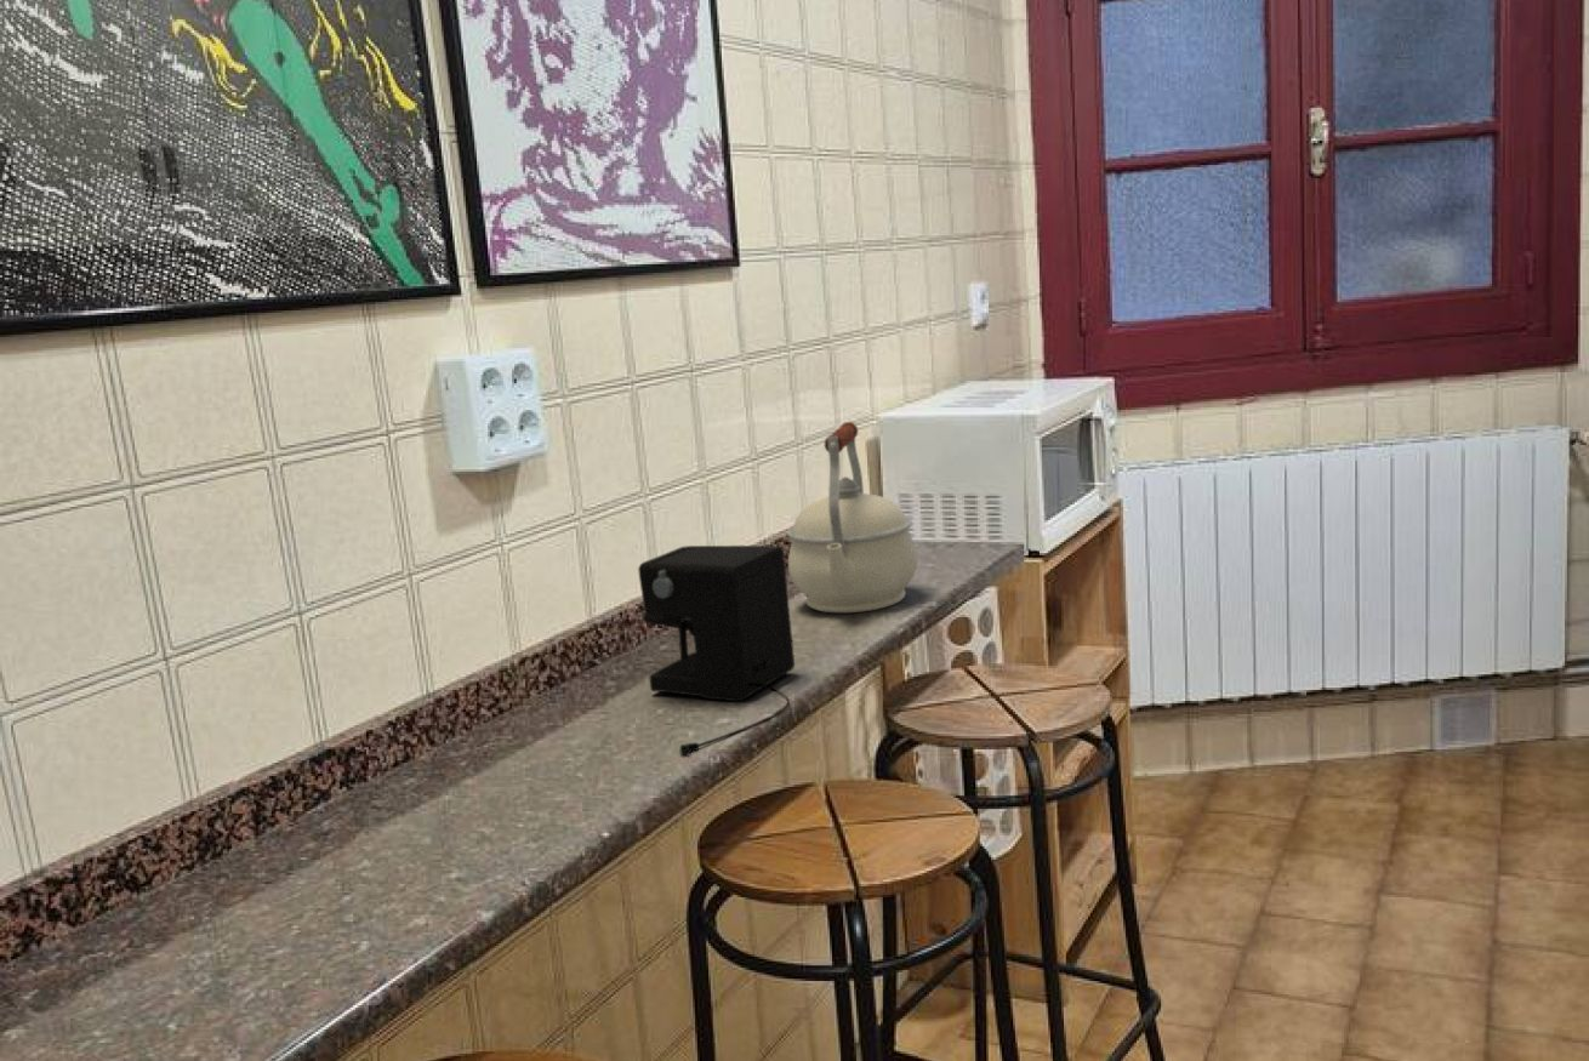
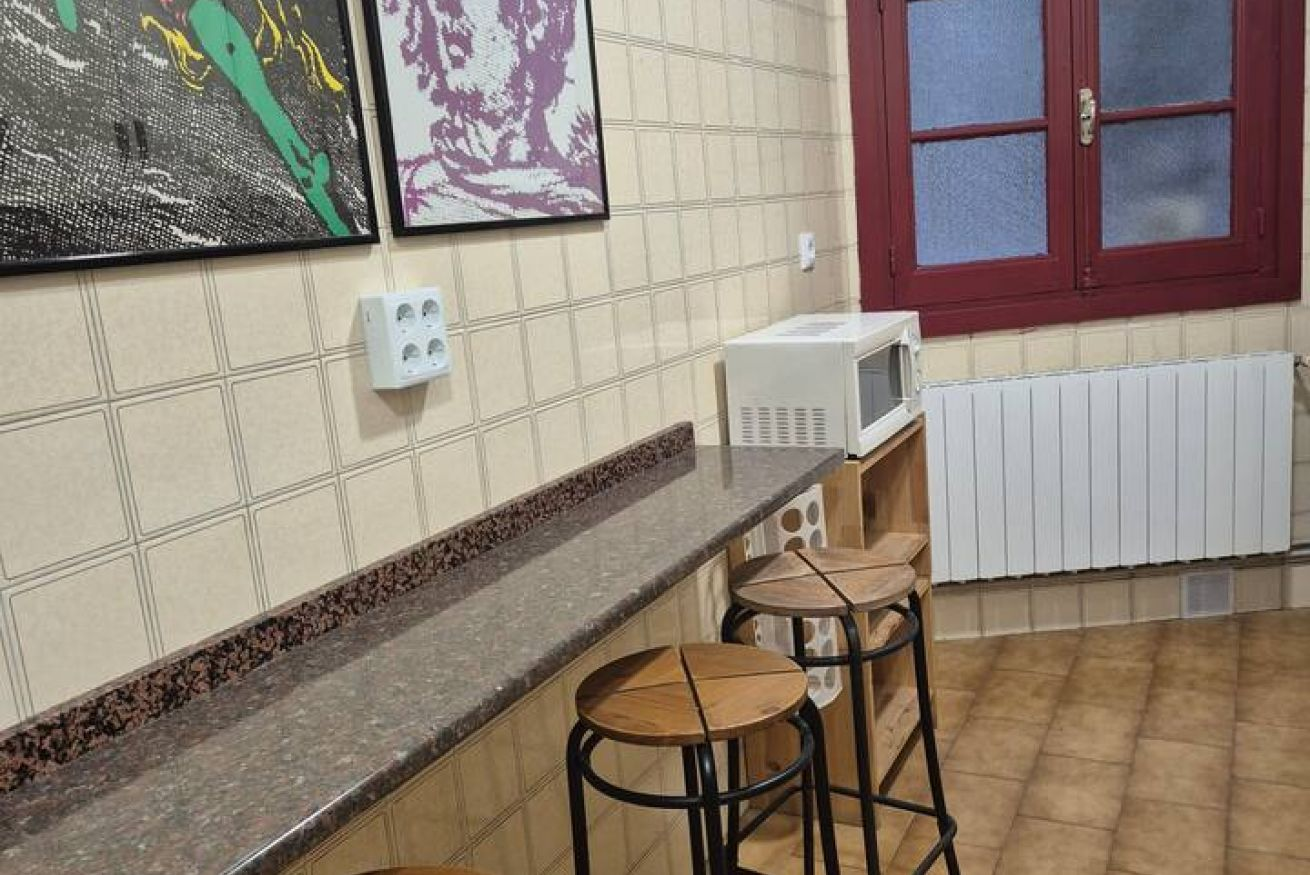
- coffee maker (682, 639)
- kettle (847, 517)
